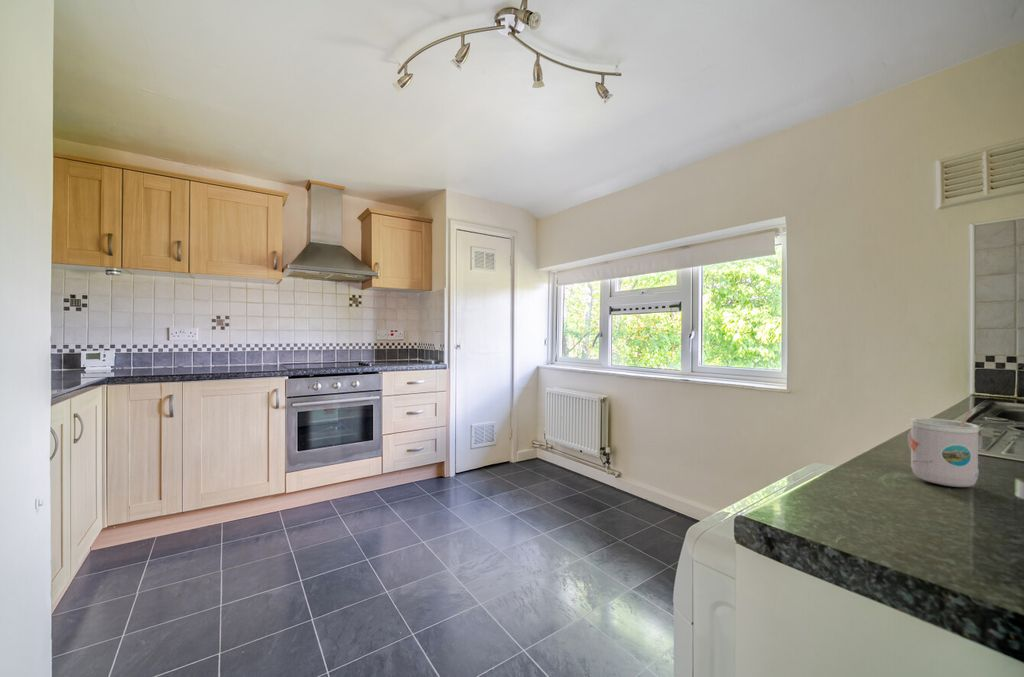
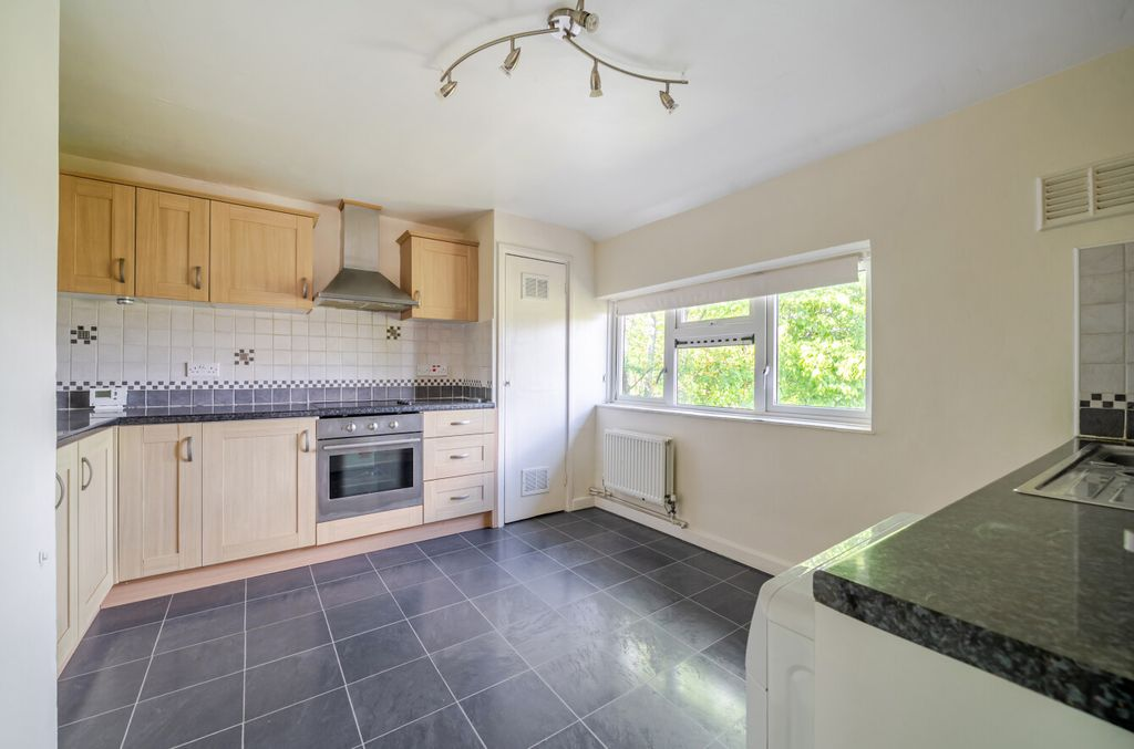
- mug (936, 442)
